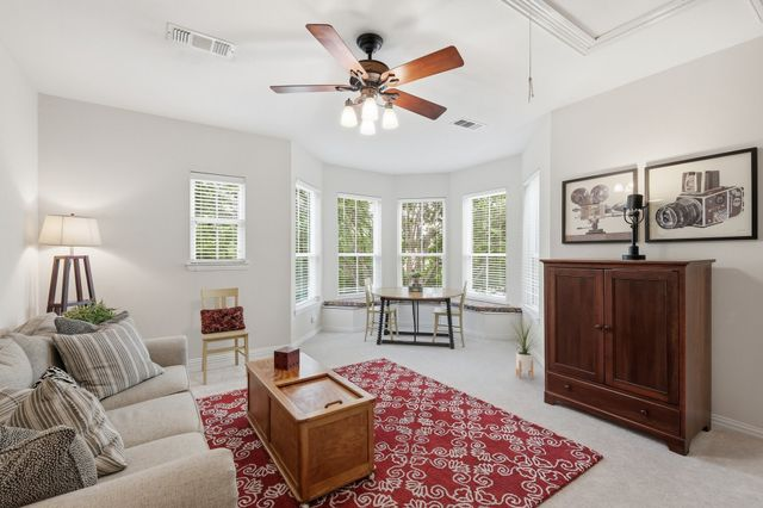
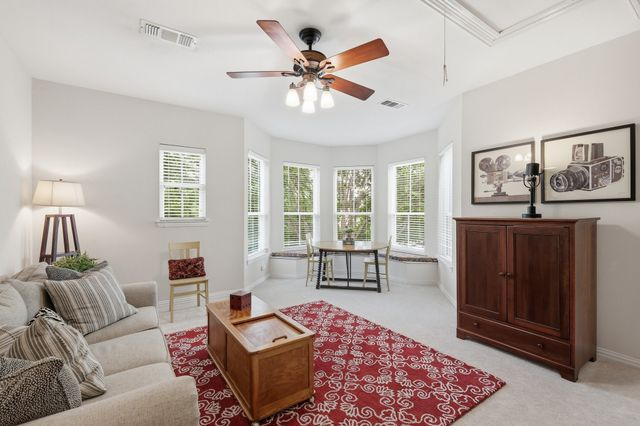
- house plant (525, 346)
